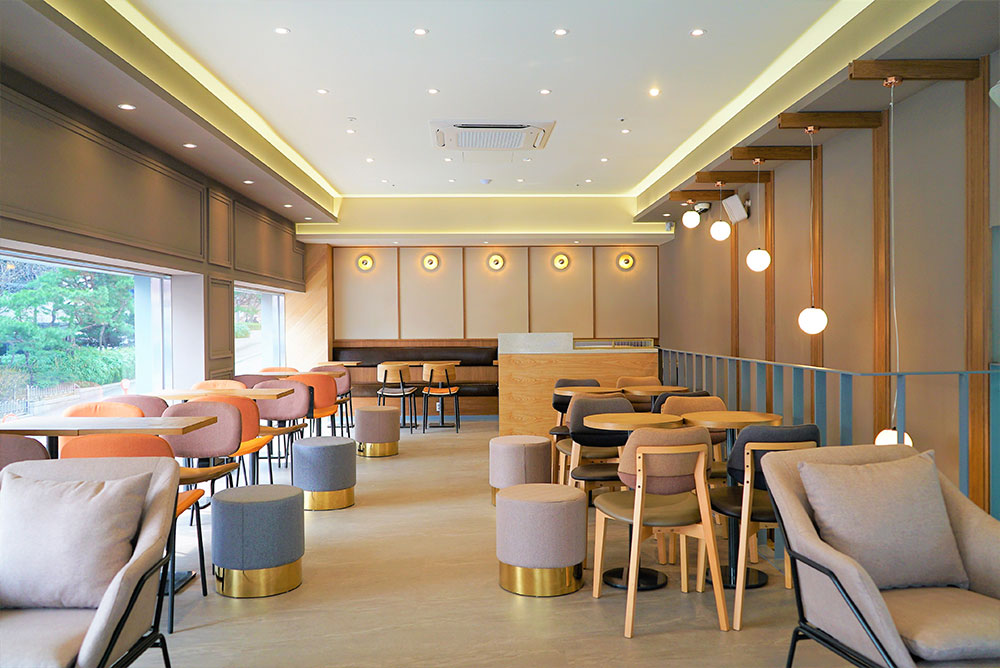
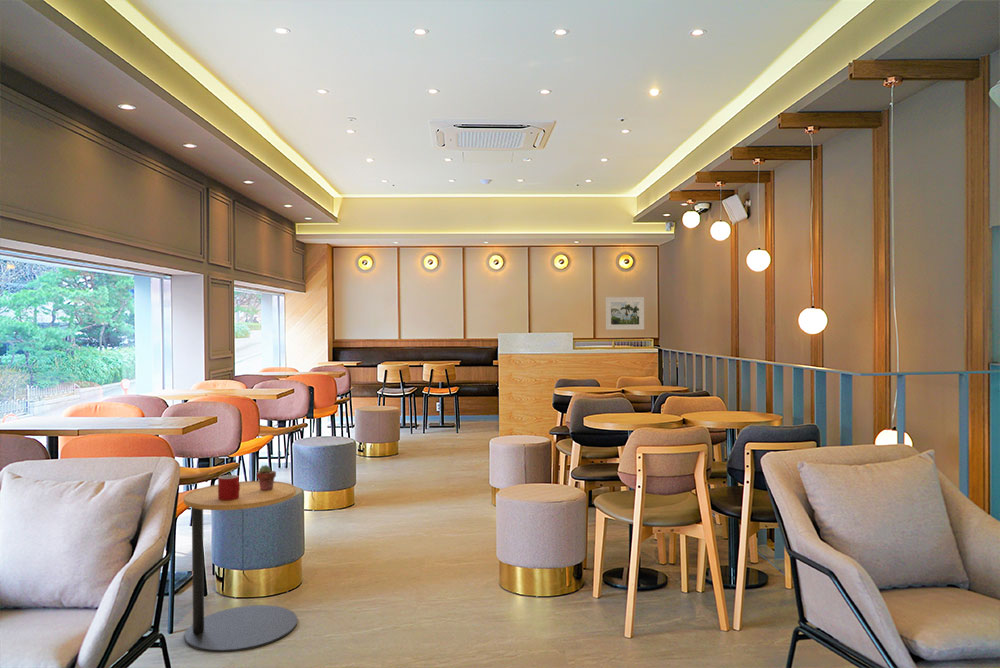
+ side table (203, 560)
+ mug (230, 486)
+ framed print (624, 313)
+ potted succulent (266, 476)
